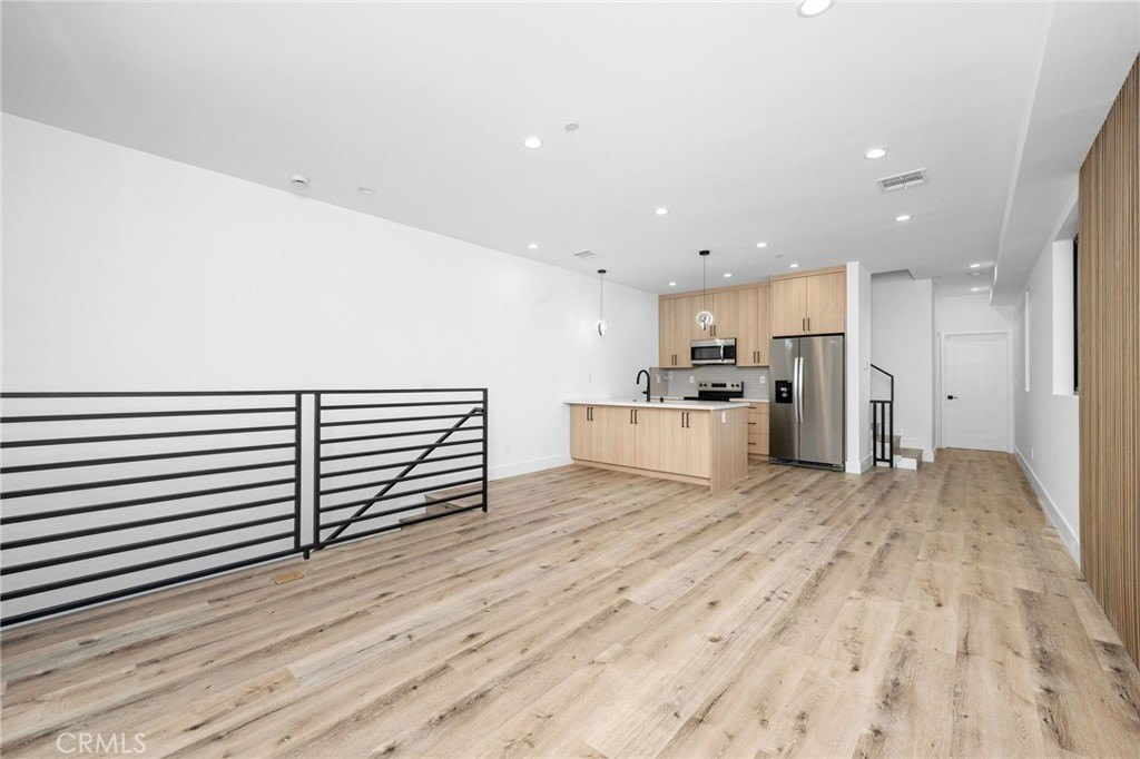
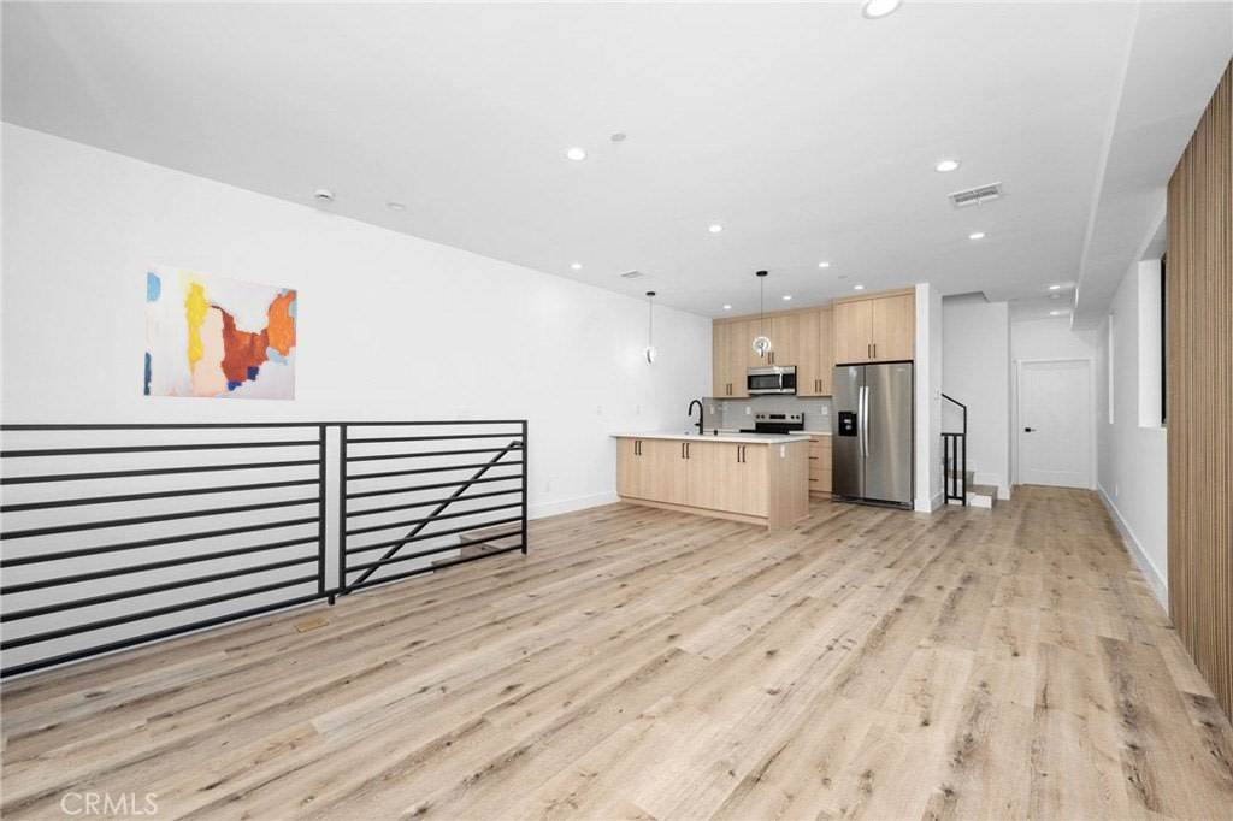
+ wall art (226, 337)
